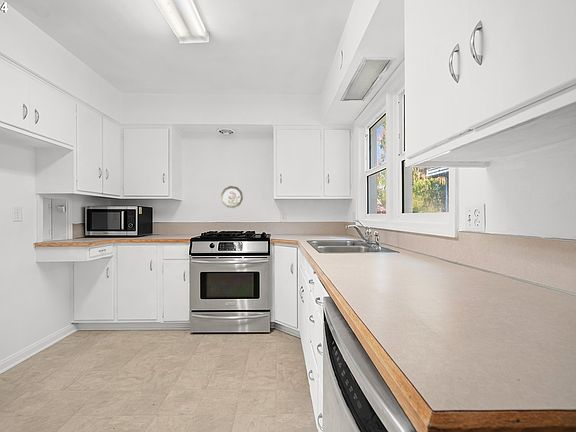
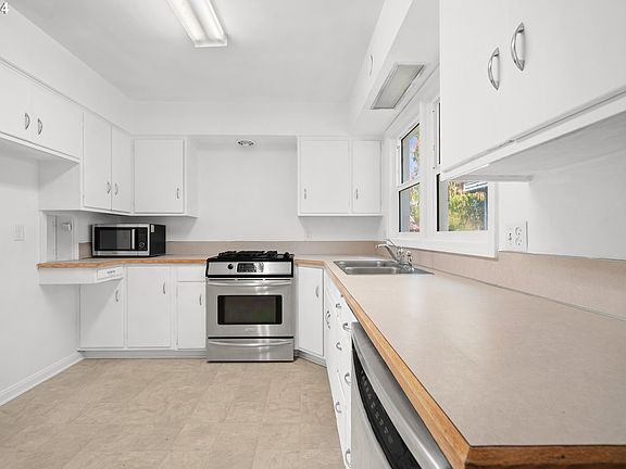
- decorative plate (232, 197)
